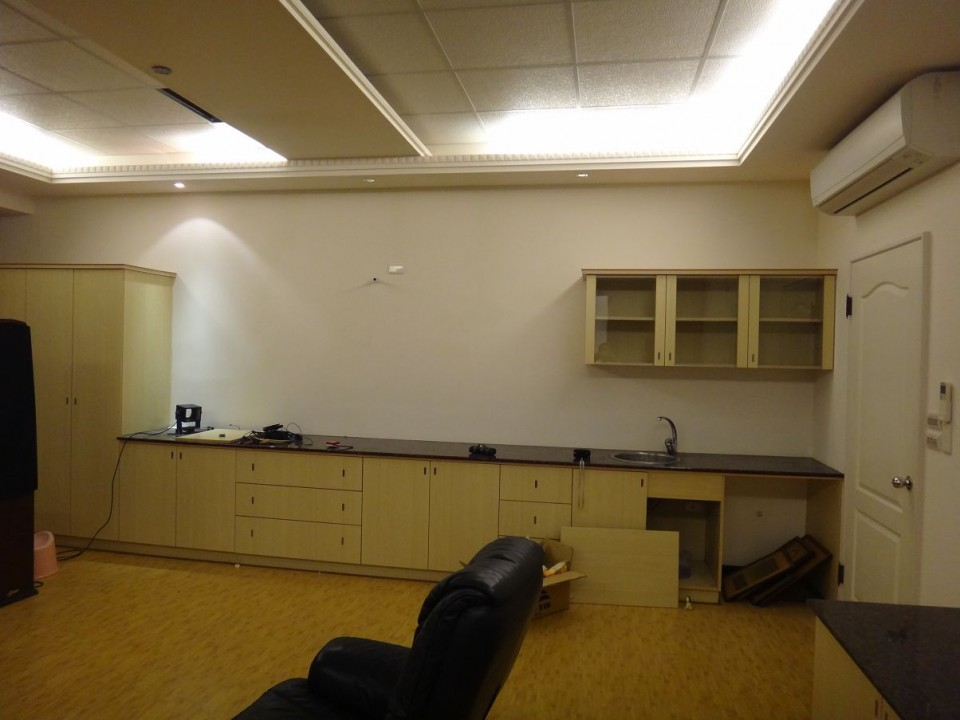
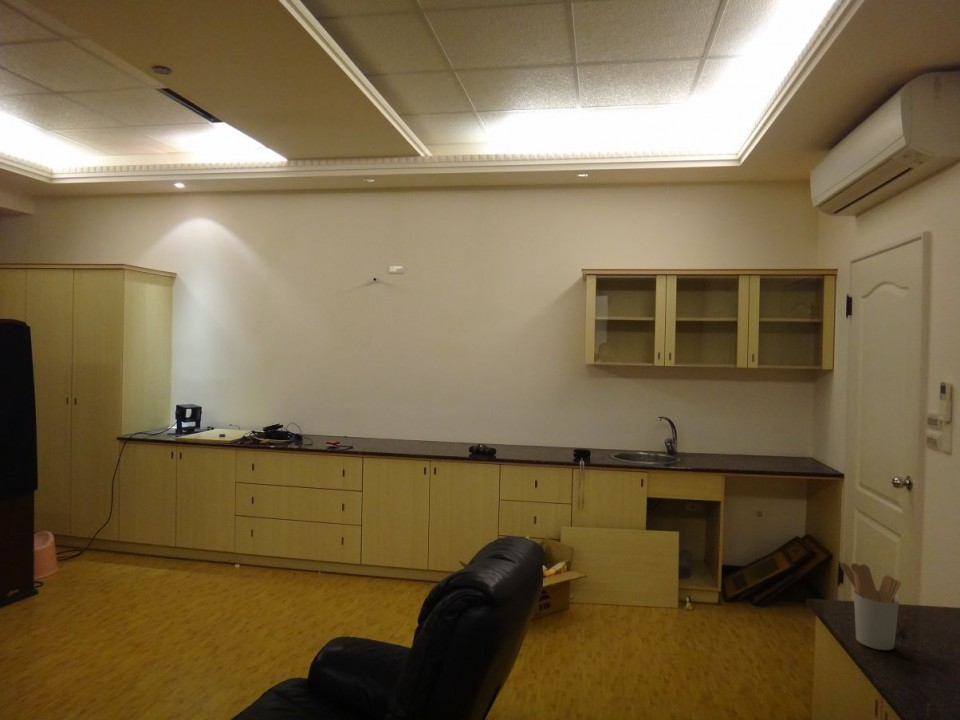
+ utensil holder (868, 603)
